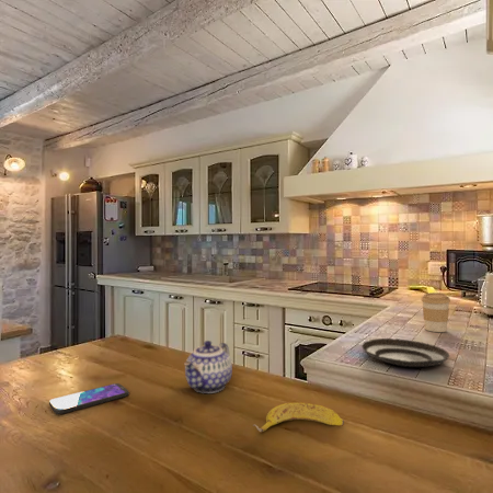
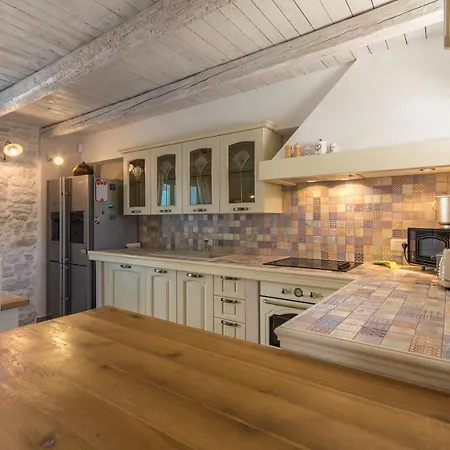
- teapot (208, 364)
- banana (299, 419)
- coffee cup (435, 311)
- smartphone (90, 398)
- tart tin (403, 353)
